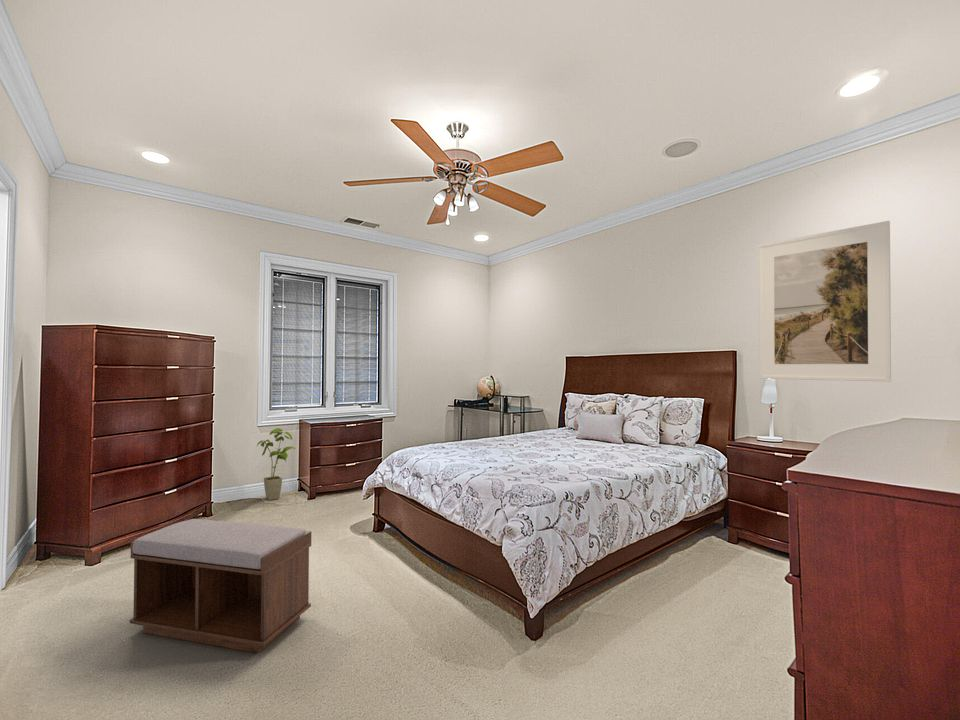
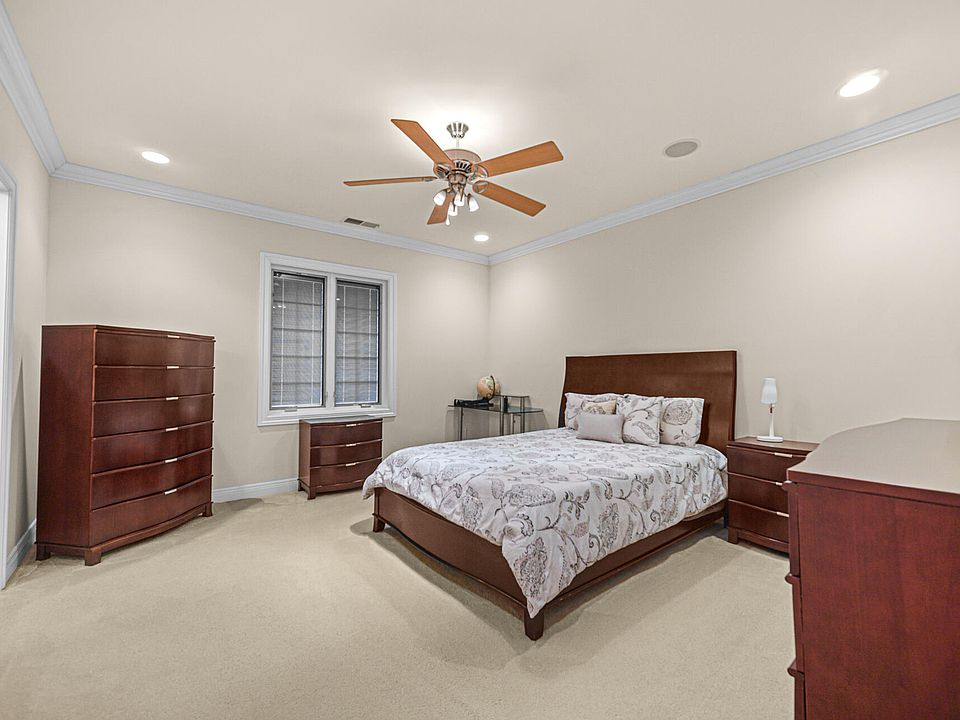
- house plant (277, 463)
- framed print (818, 306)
- bench (223, 578)
